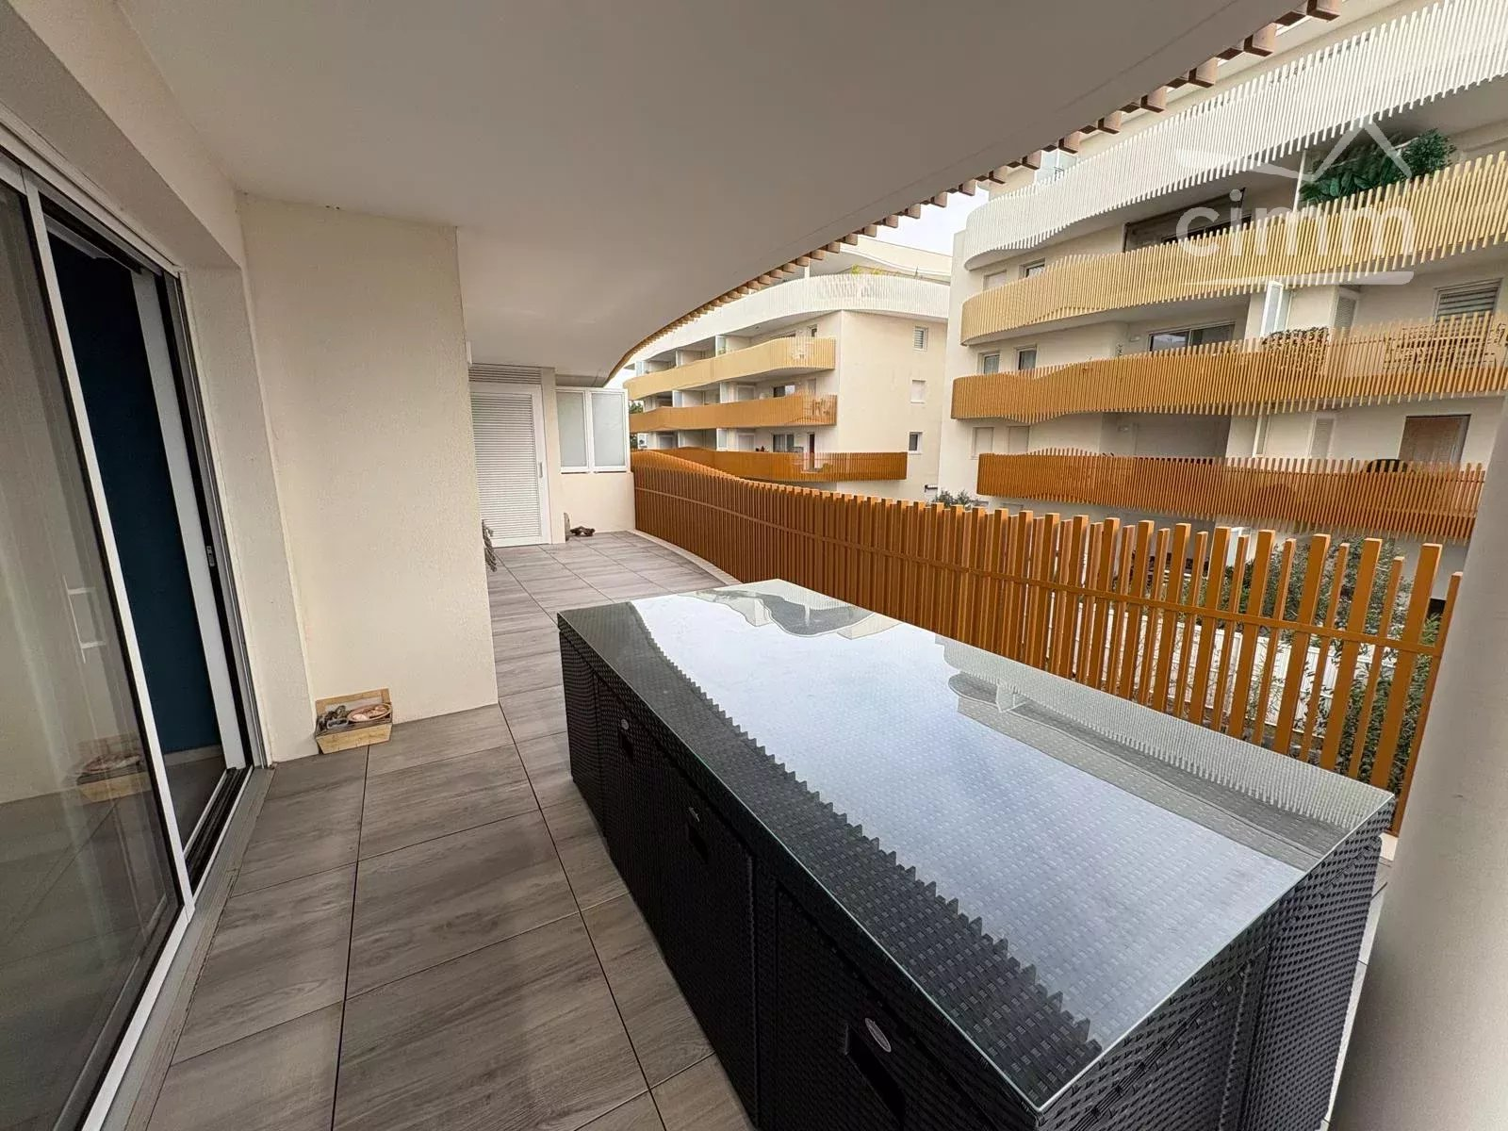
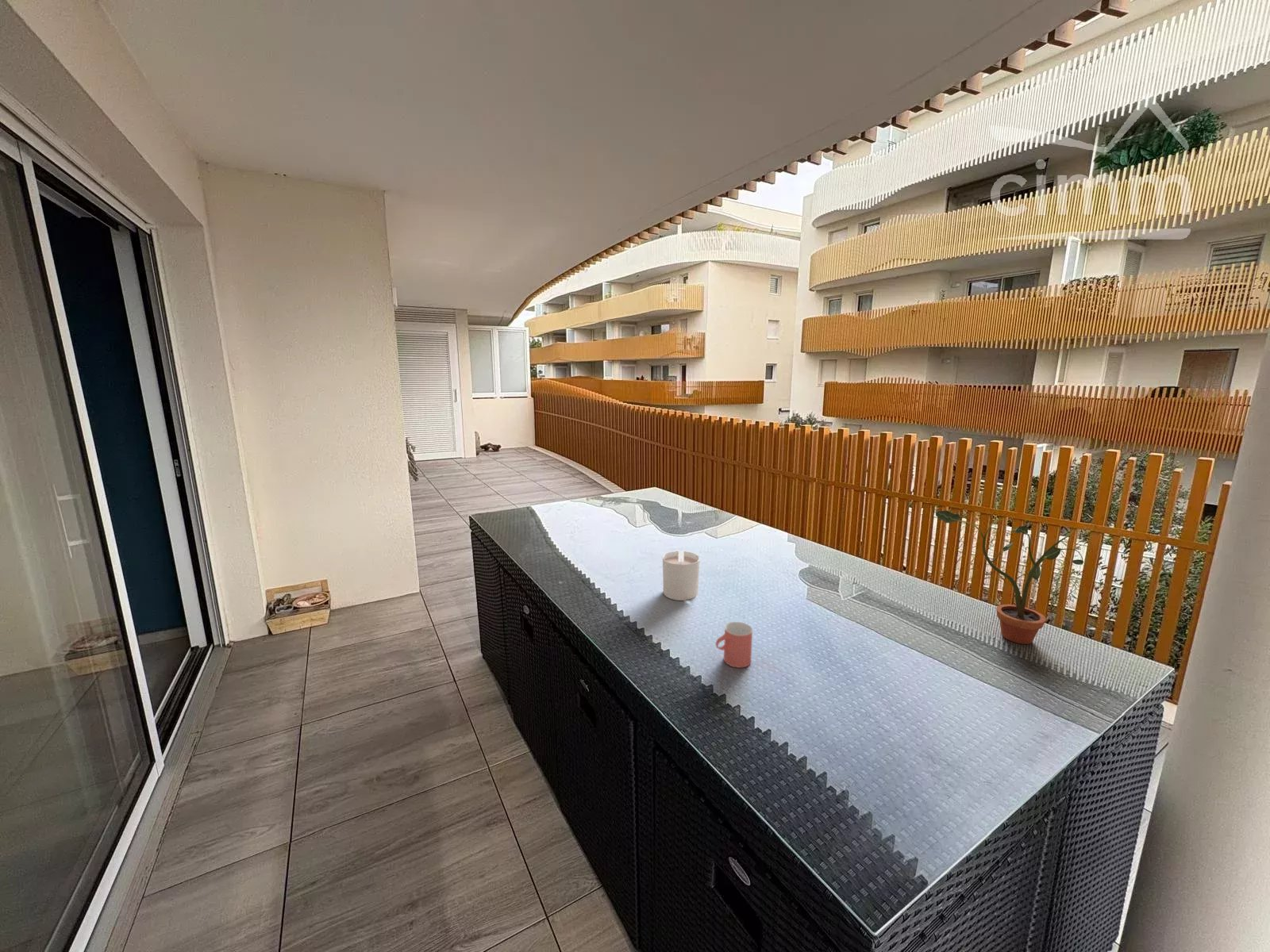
+ cup (733, 646)
+ candle (680, 572)
+ potted plant (1010, 576)
